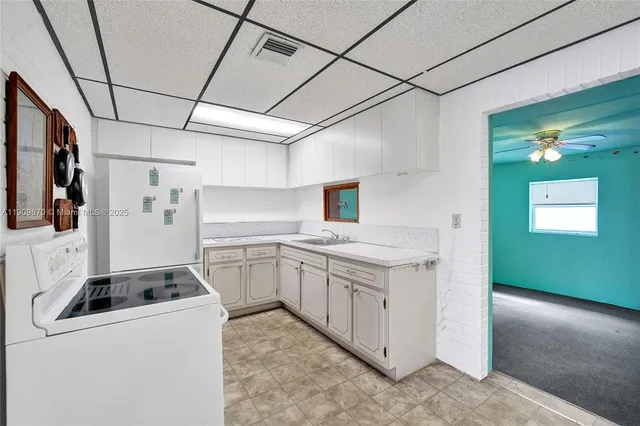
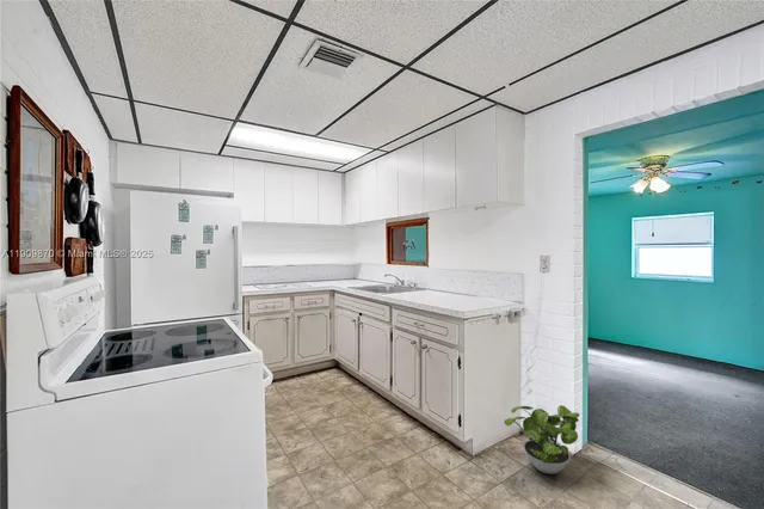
+ potted plant (542, 434)
